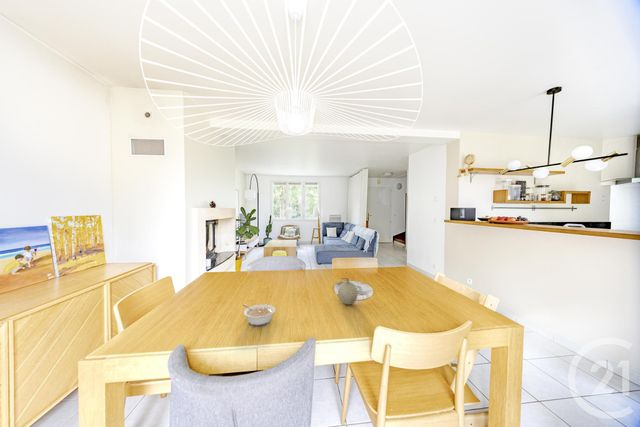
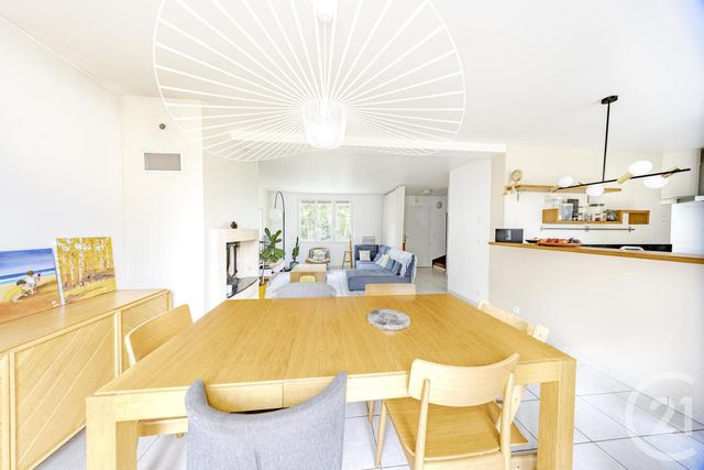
- fruit (347, 289)
- legume (258, 314)
